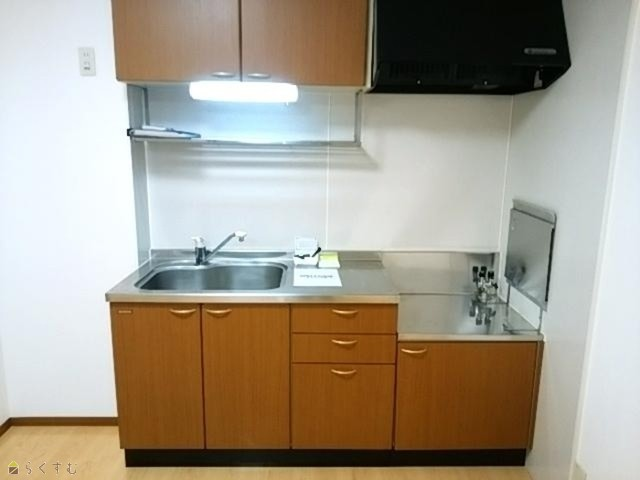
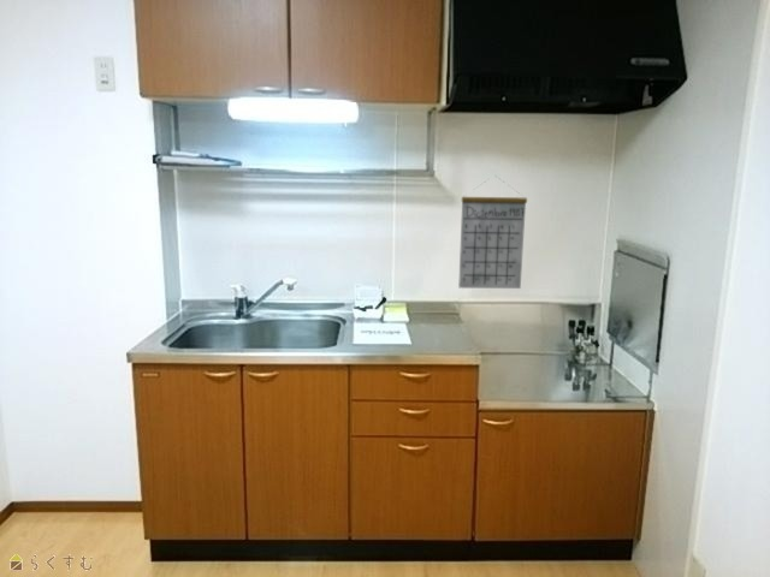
+ calendar (492, 232)
